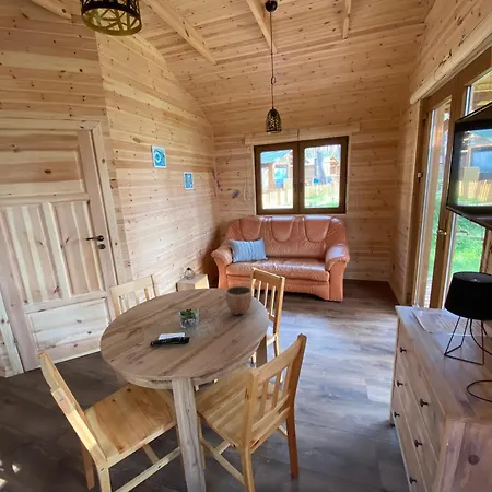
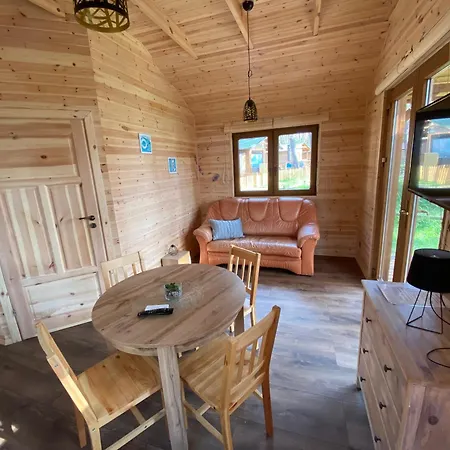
- decorative bowl (238, 301)
